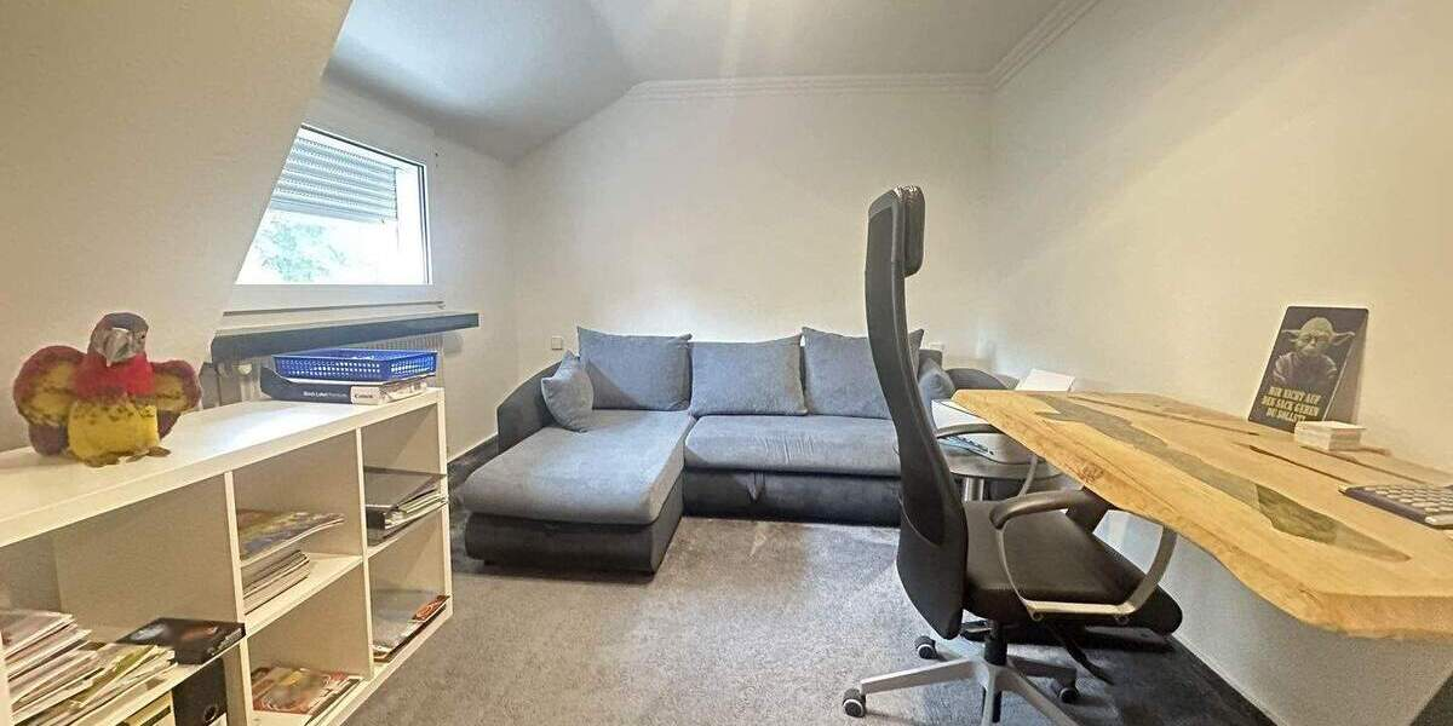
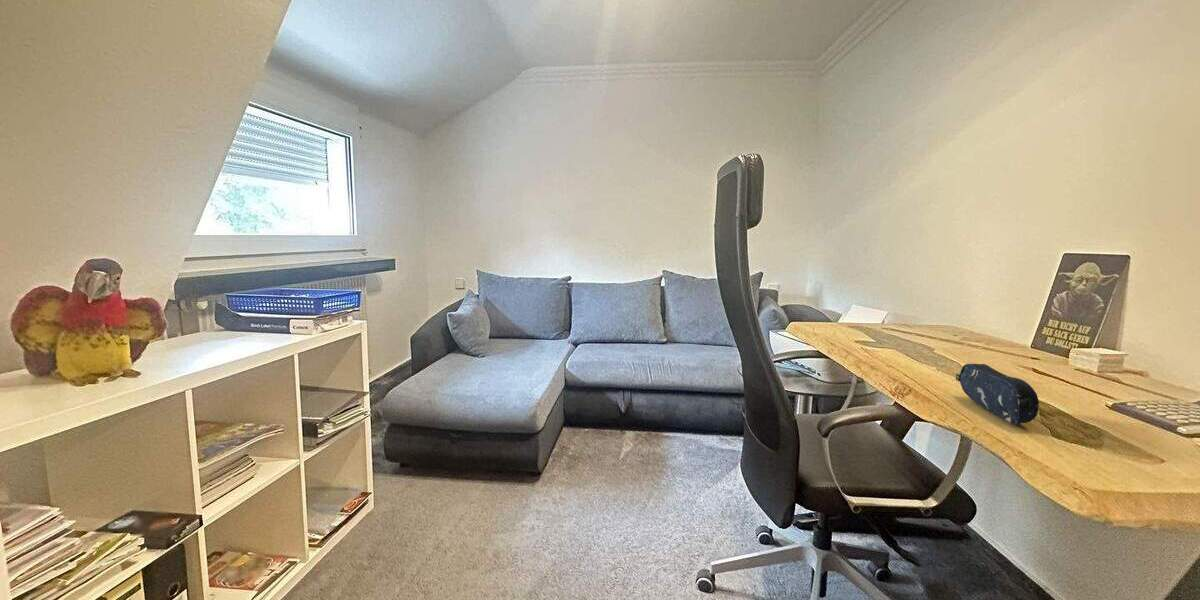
+ pencil case (995, 391)
